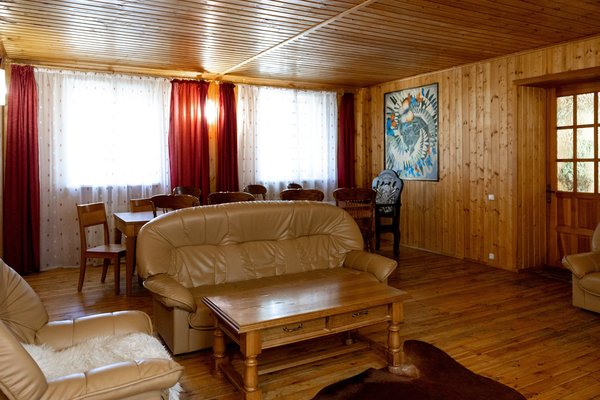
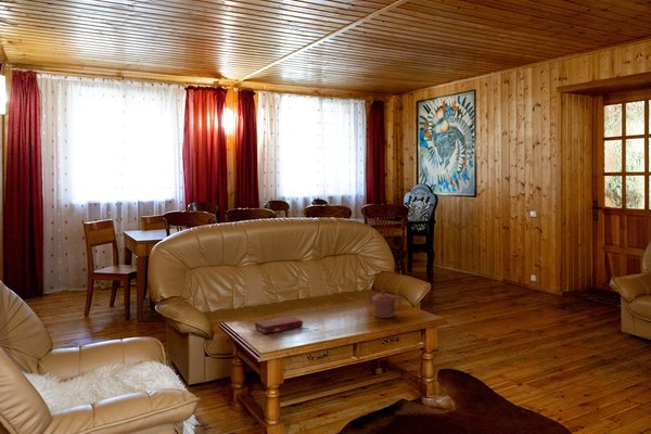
+ book (279, 323)
+ teapot (383, 302)
